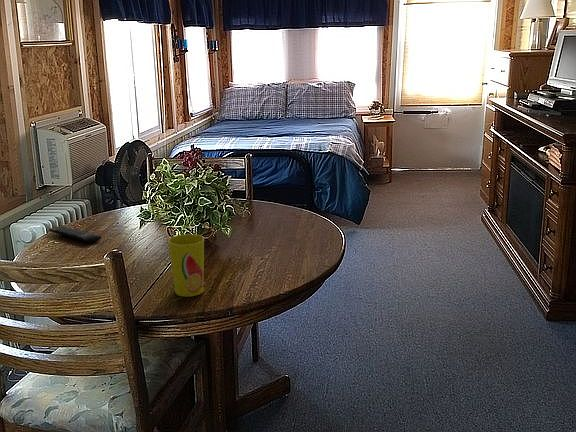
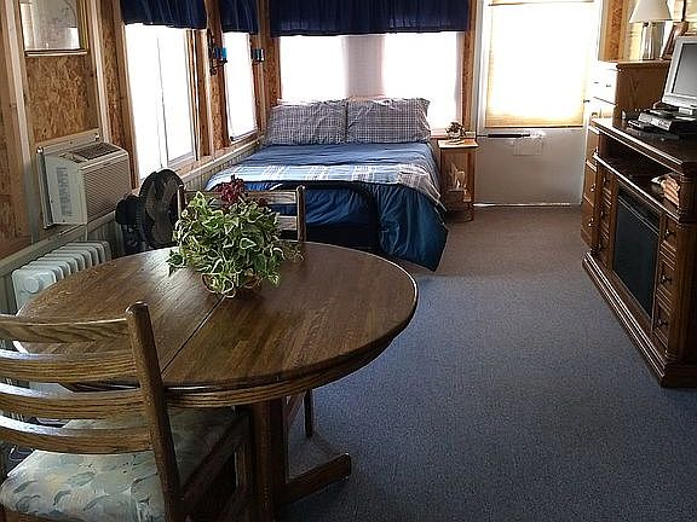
- cup (187, 265)
- remote control (74, 234)
